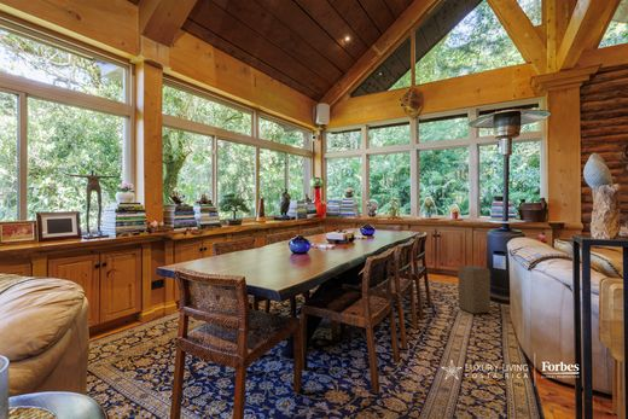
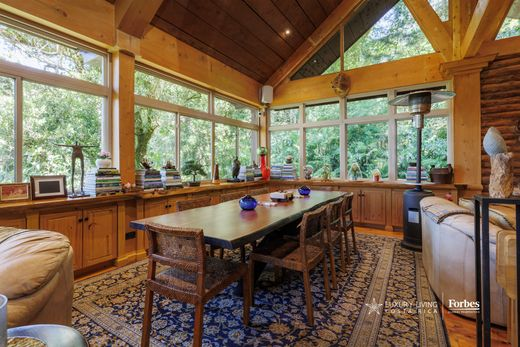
- stool (473, 289)
